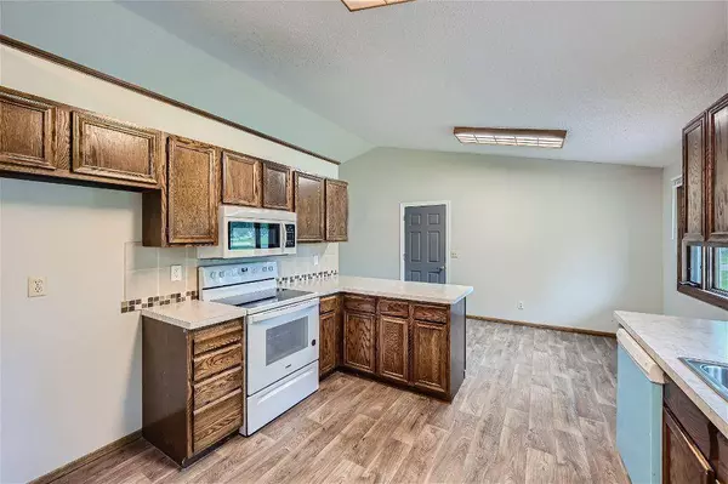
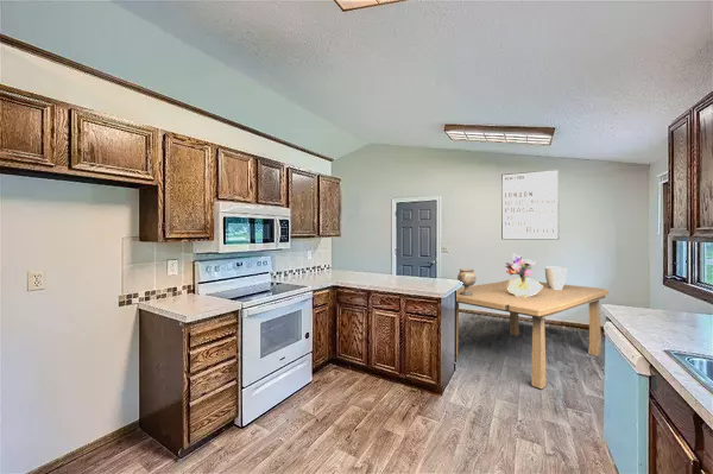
+ ceramic pot (555, 277)
+ wall art (529, 206)
+ goblet (466, 282)
+ bouquet (522, 273)
+ dining table (518, 323)
